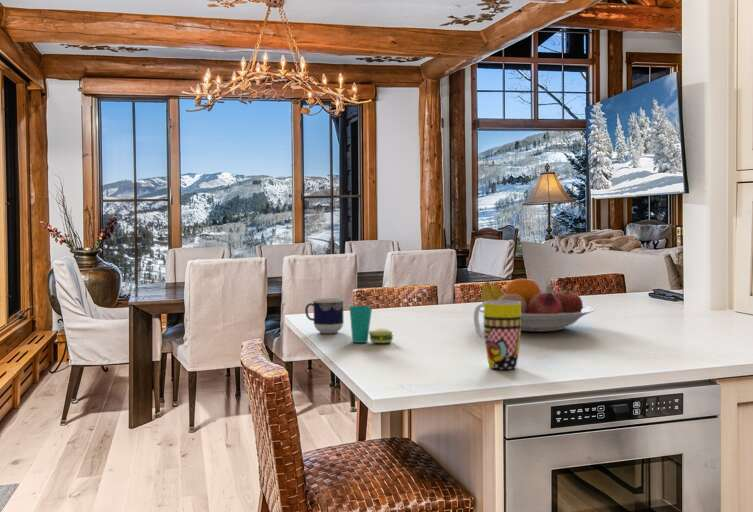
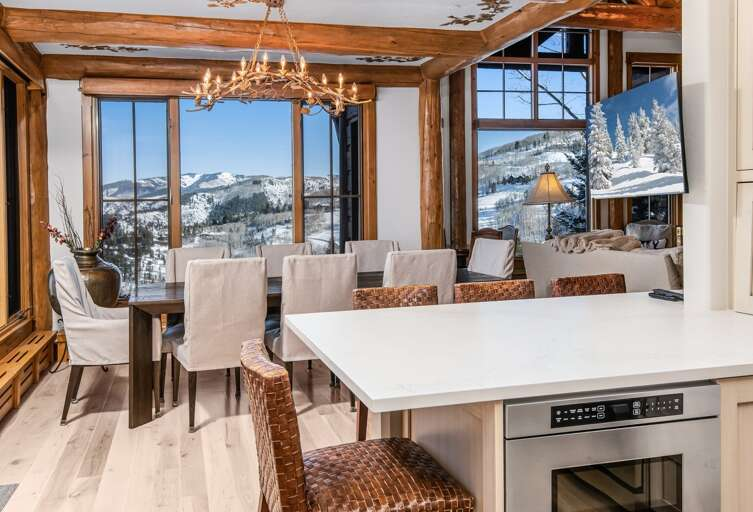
- cup (324, 316)
- cup (369, 324)
- fruit bowl (534, 303)
- mug (495, 333)
